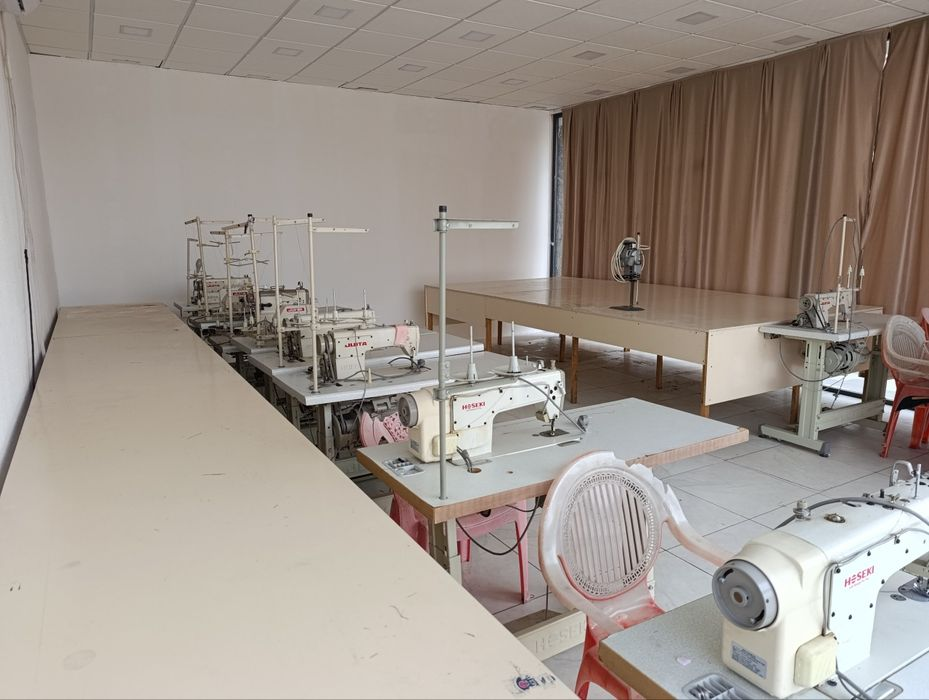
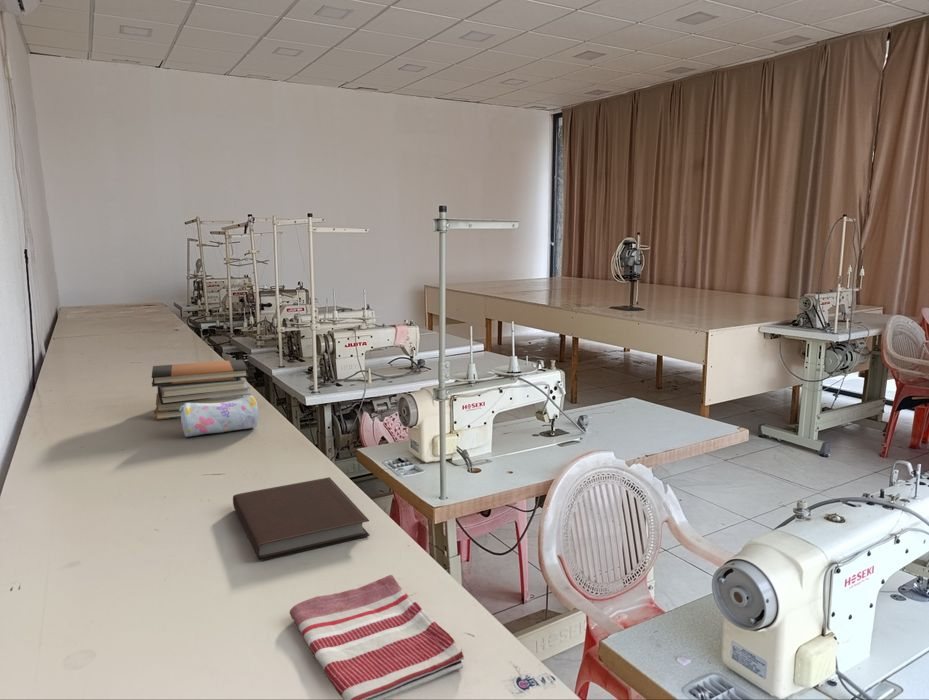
+ notebook (298, 514)
+ pencil case (220, 415)
+ dish towel (373, 632)
+ book stack (201, 388)
